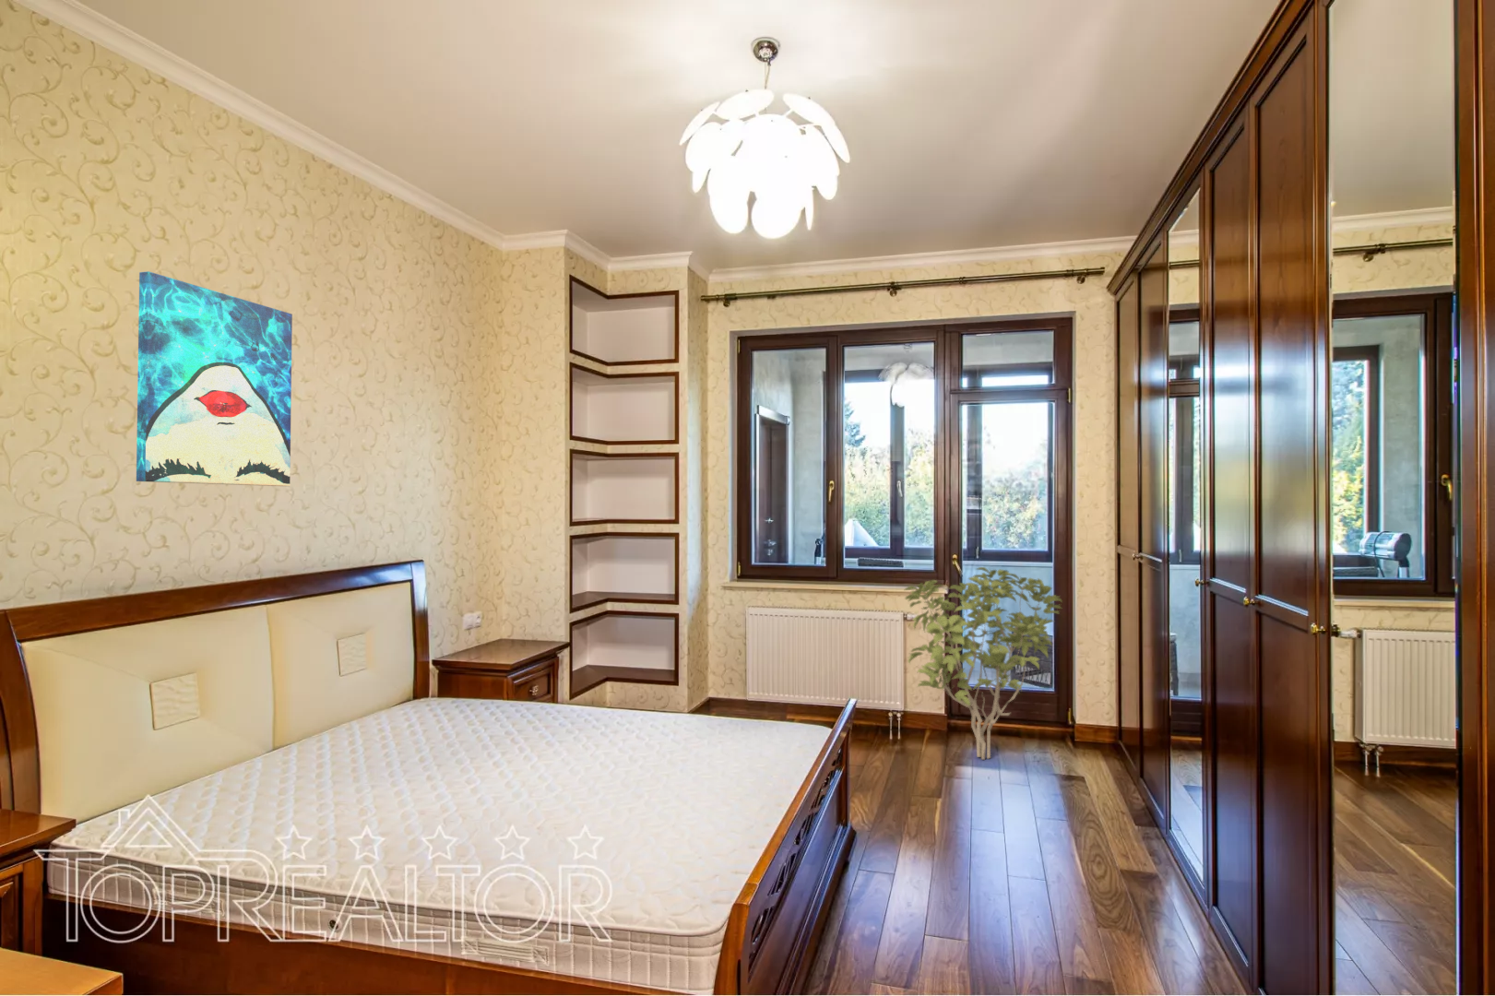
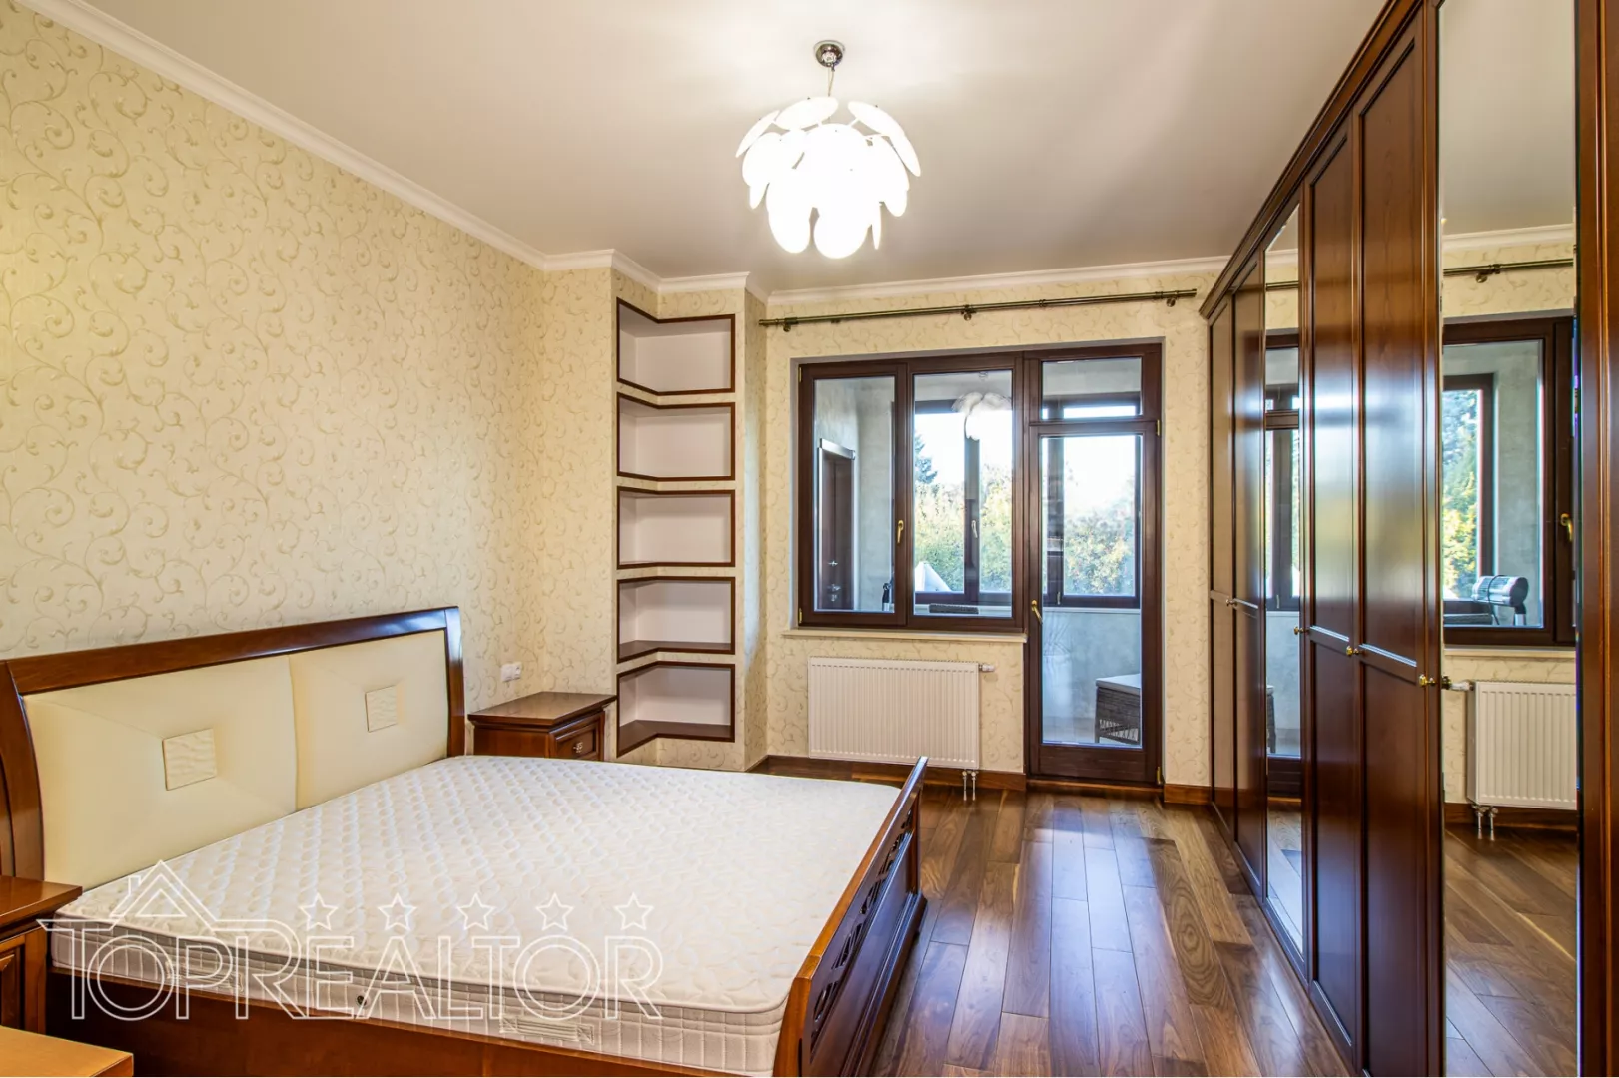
- shrub (984, 663)
- wall art (221, 389)
